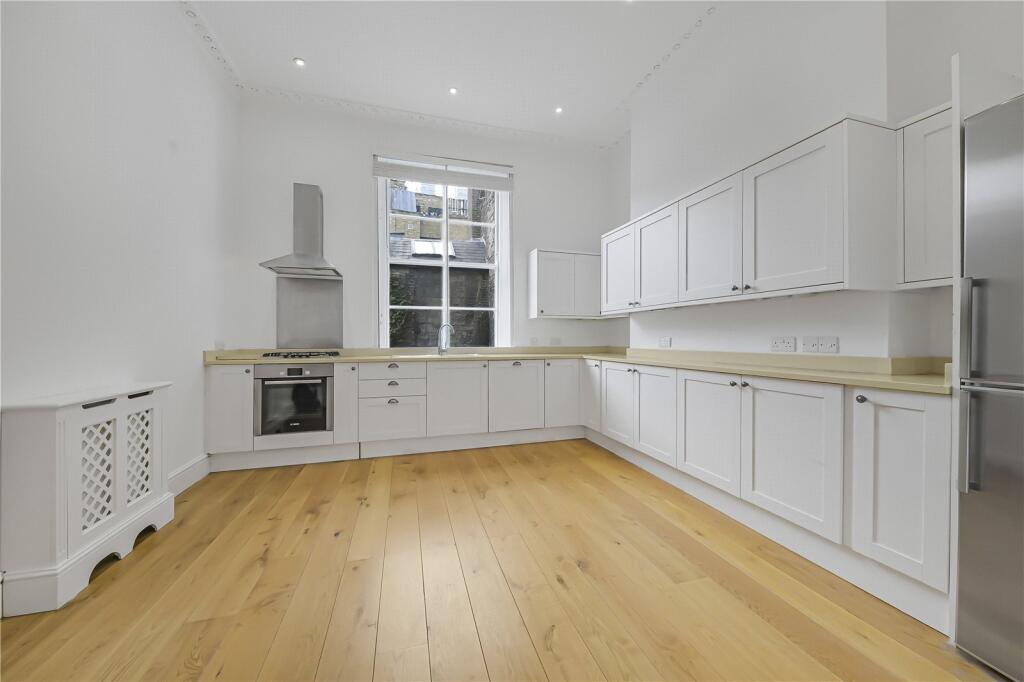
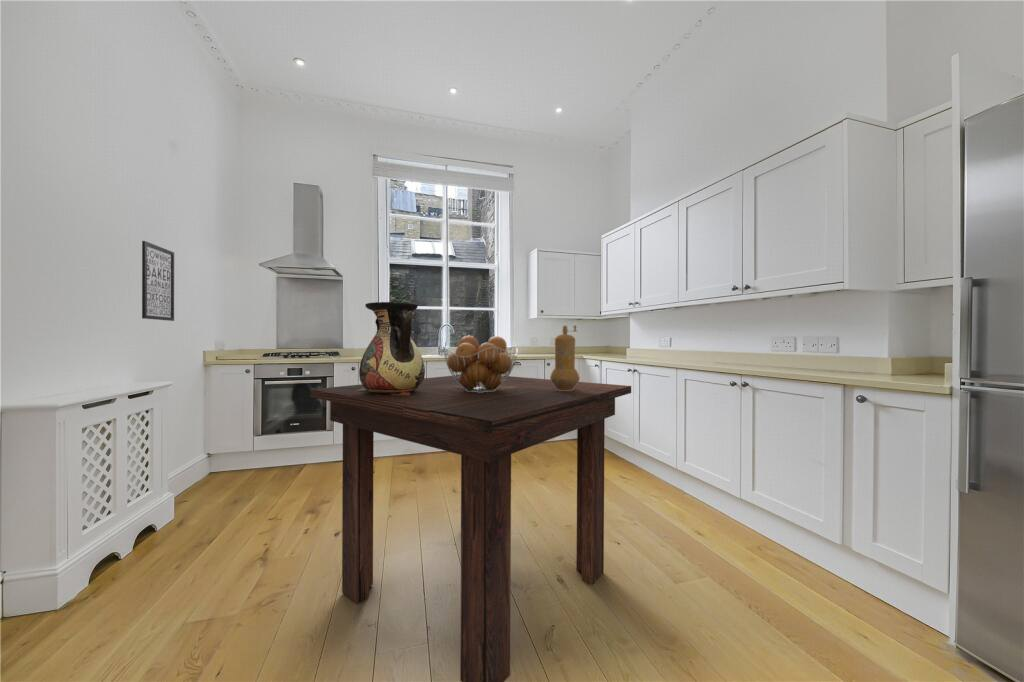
+ dining table (479, 485)
+ pepper mill (566, 356)
+ fruit basket (480, 362)
+ vase (389, 347)
+ wall art (159, 283)
